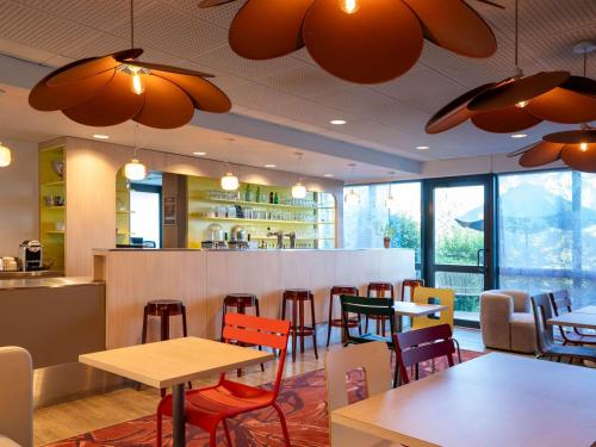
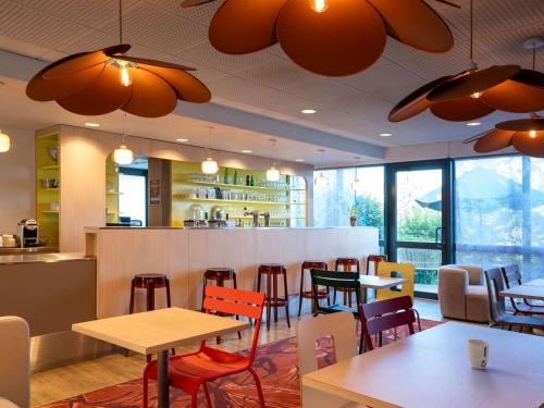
+ cup (478, 354)
